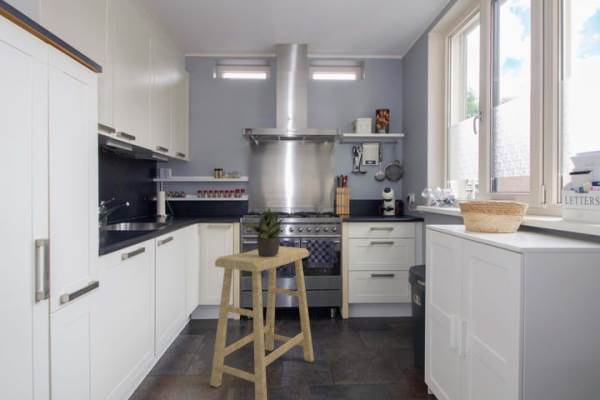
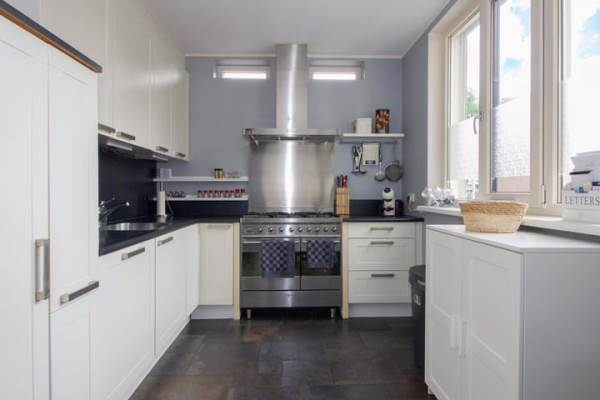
- stool (267, 312)
- potted plant (263, 231)
